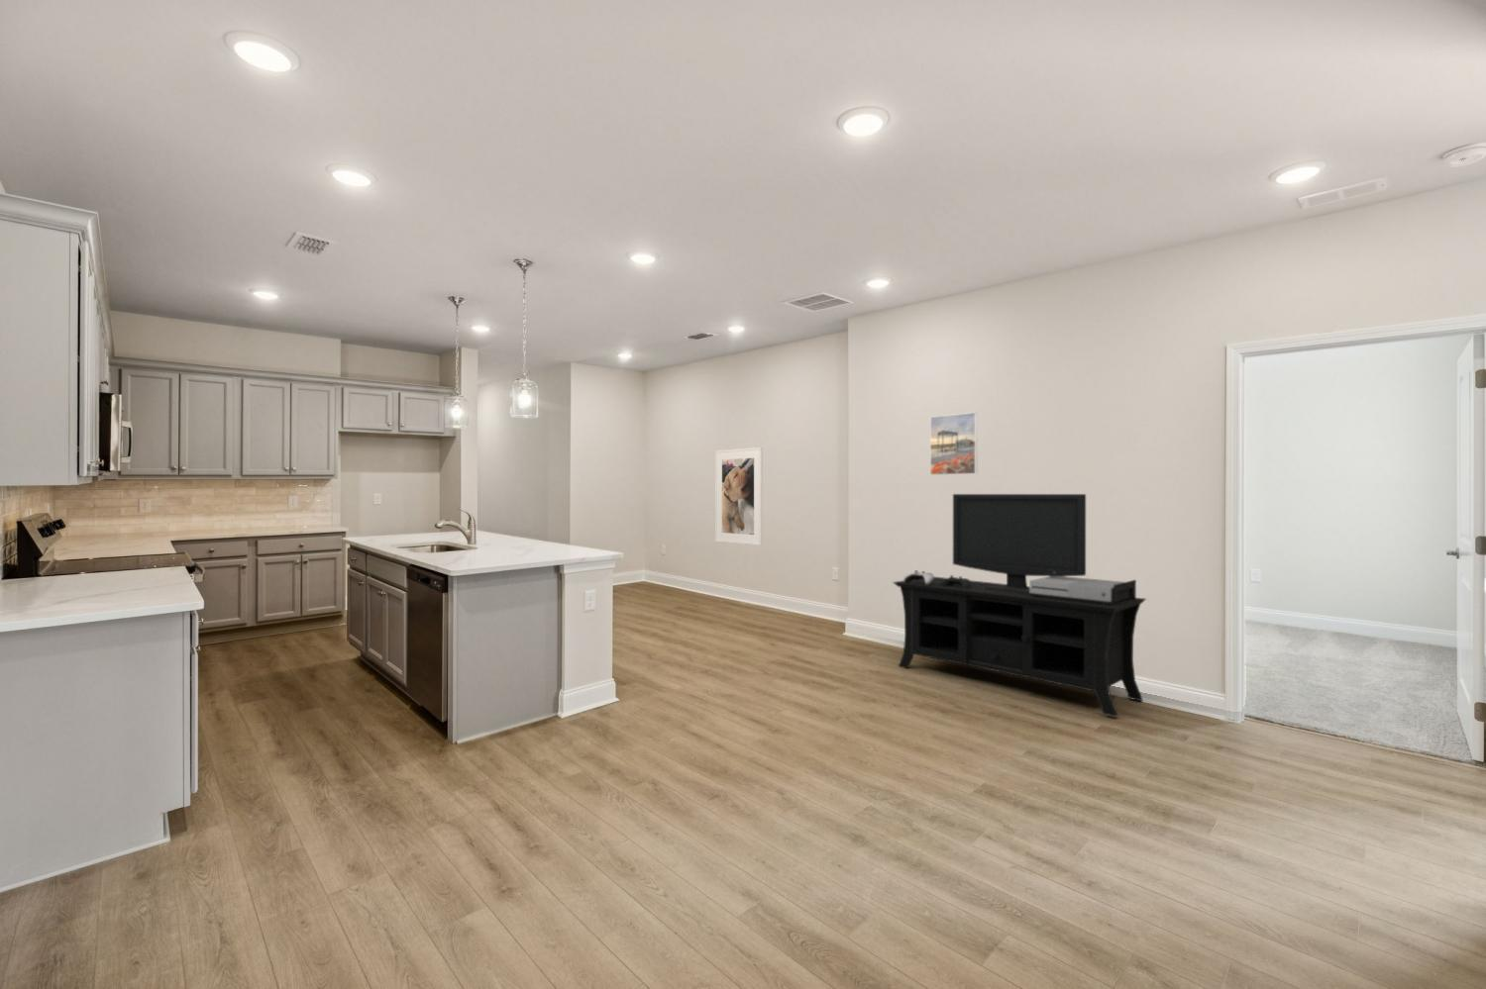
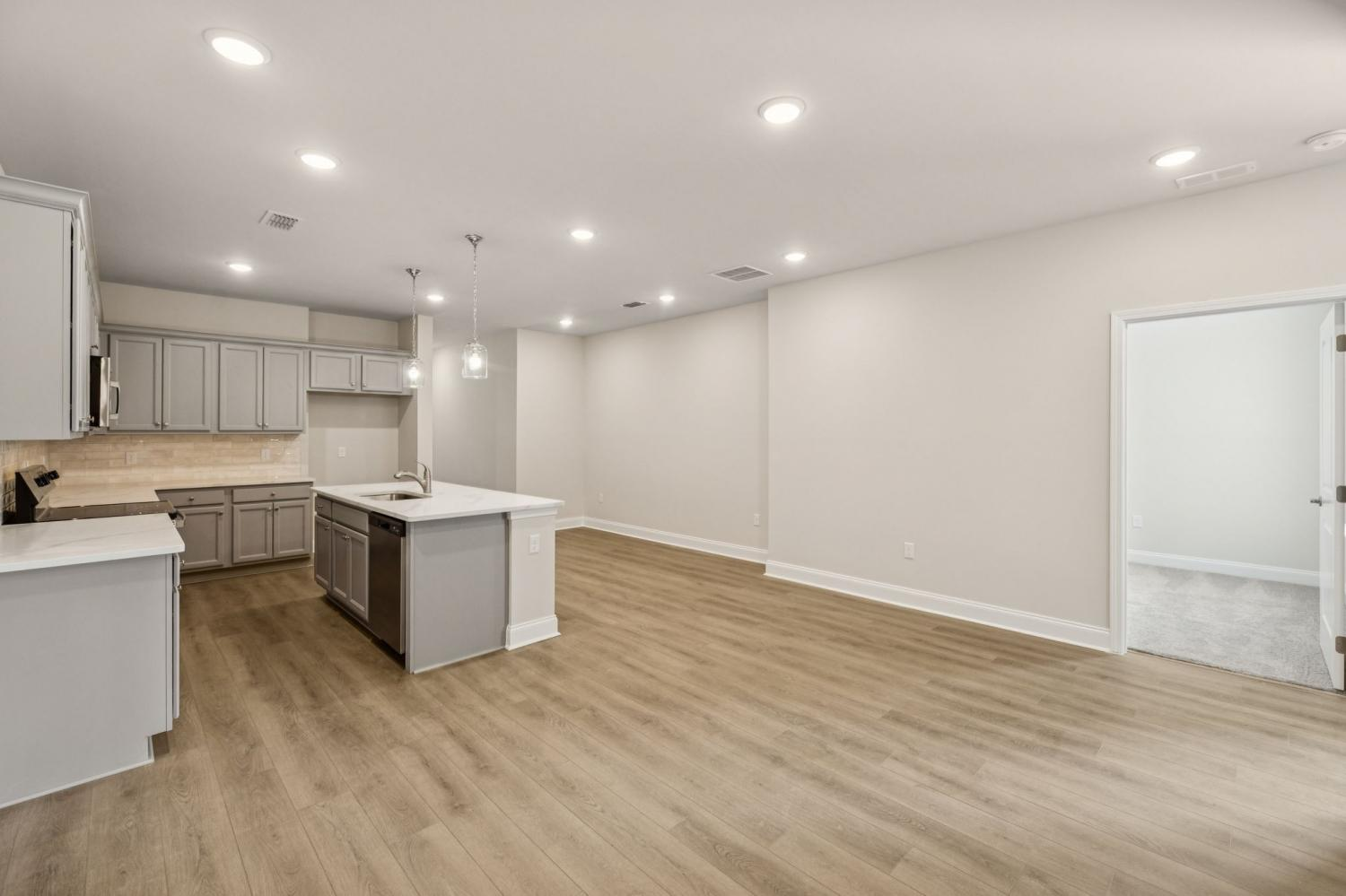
- media console (1008, 588)
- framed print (953, 445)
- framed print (737, 496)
